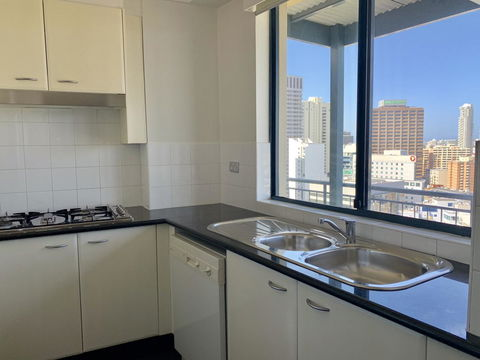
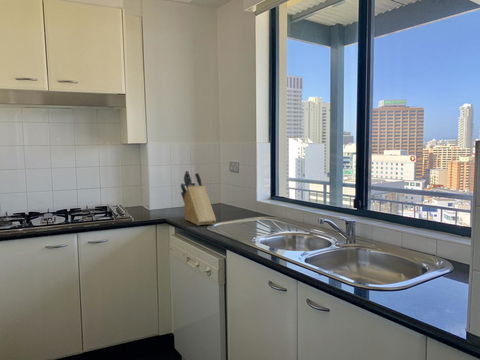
+ knife block (196, 196)
